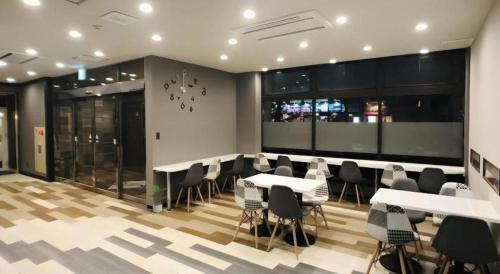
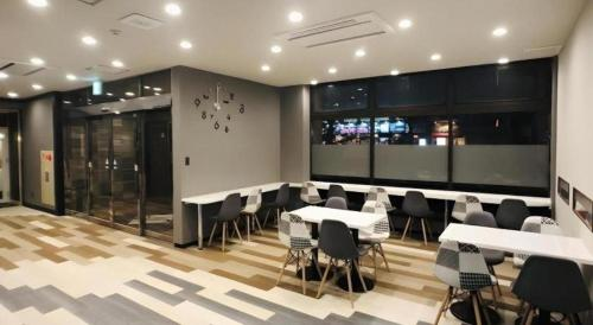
- potted plant (157, 199)
